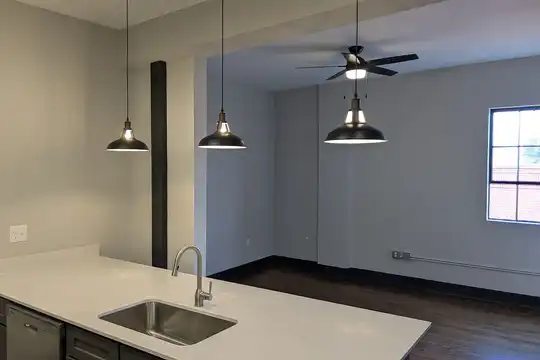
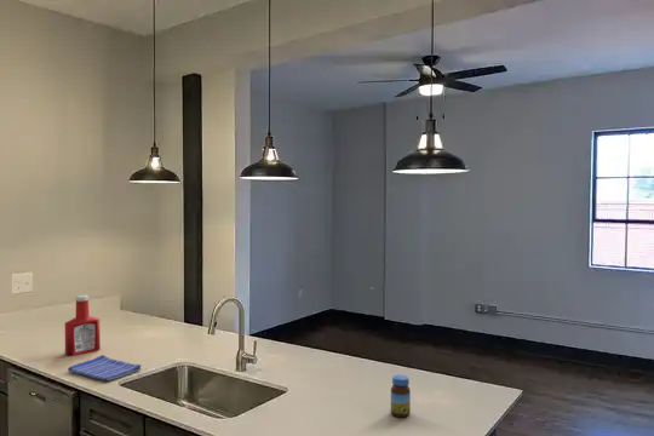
+ jar (400, 395)
+ dish towel (104, 367)
+ soap bottle (82, 323)
